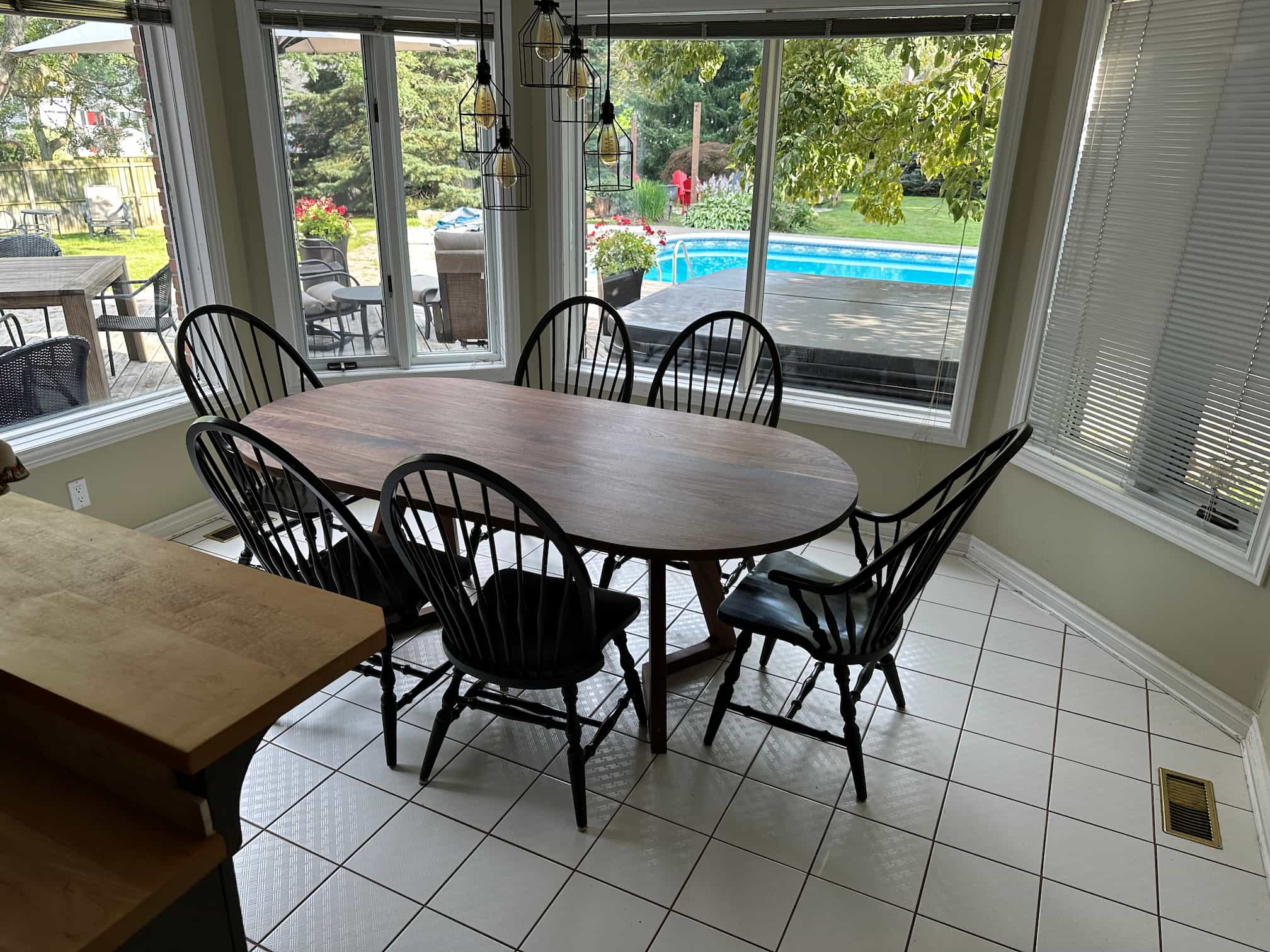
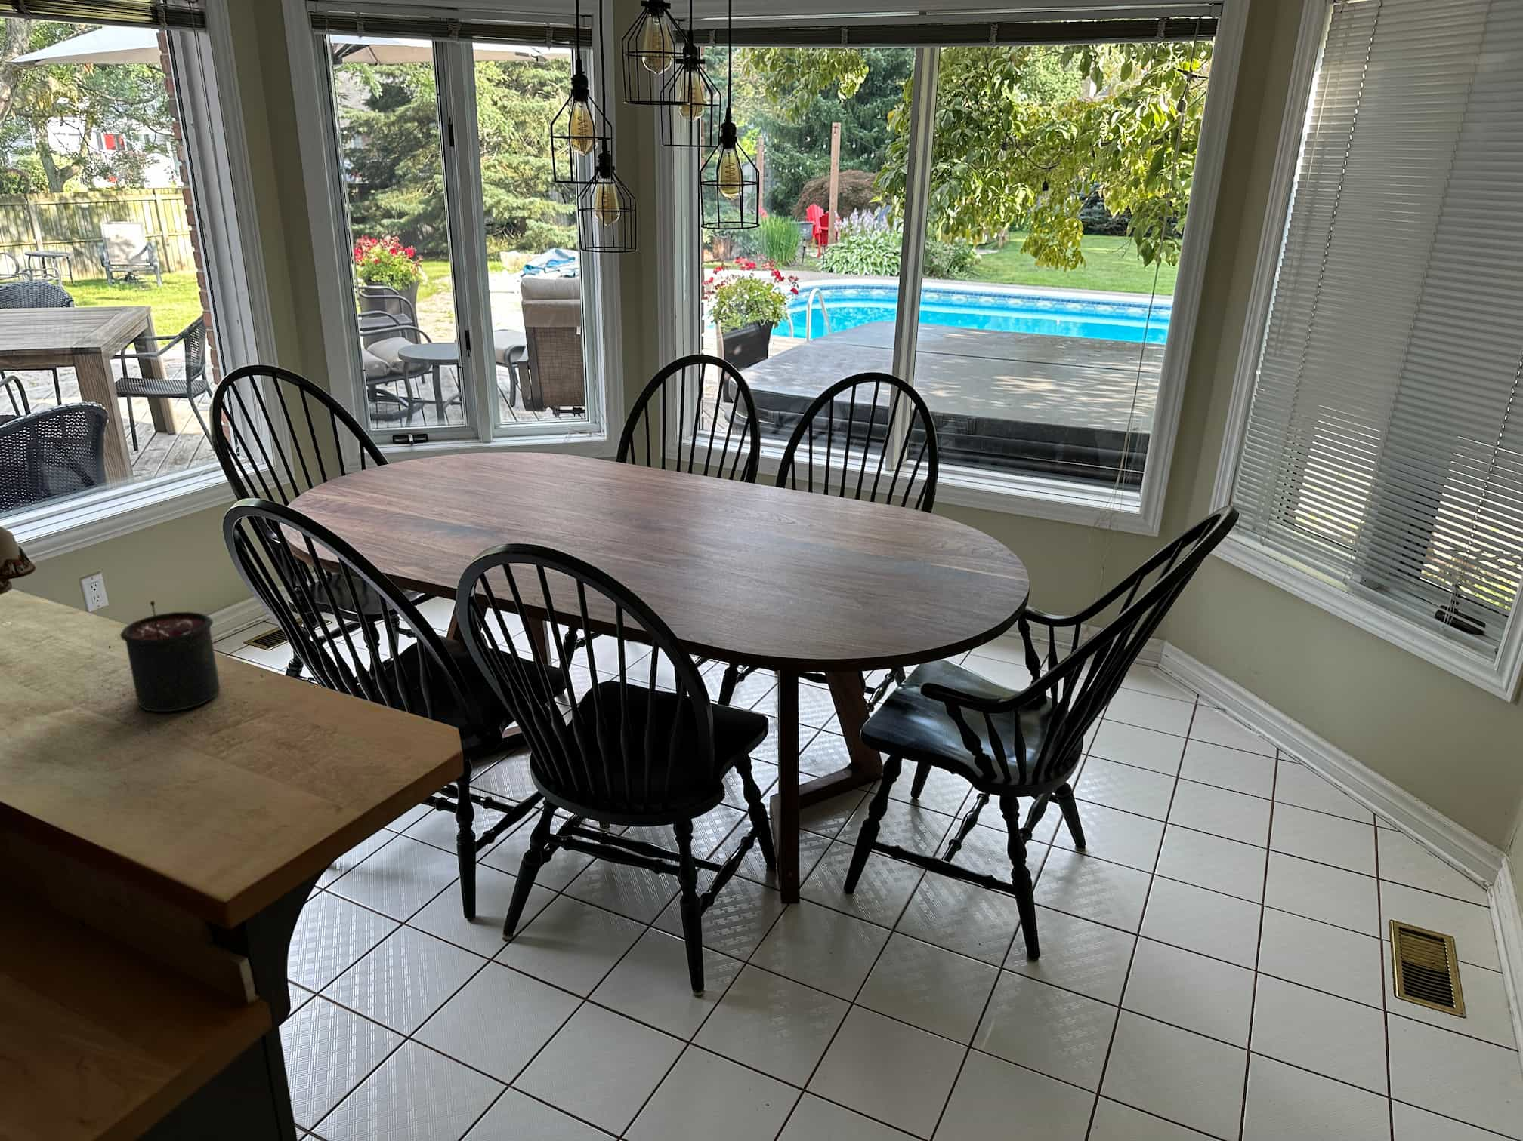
+ candle (170, 645)
